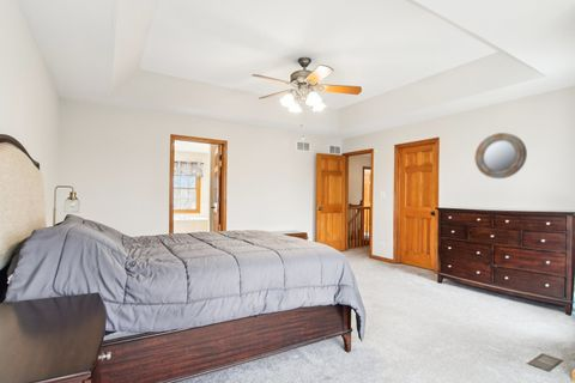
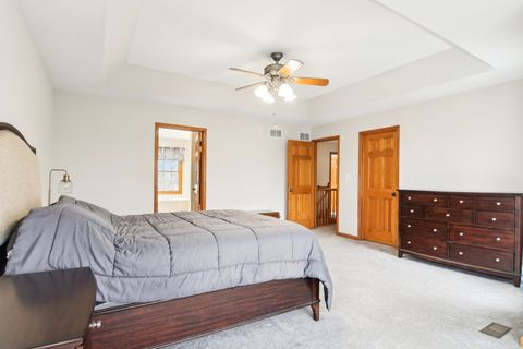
- home mirror (498, 156)
